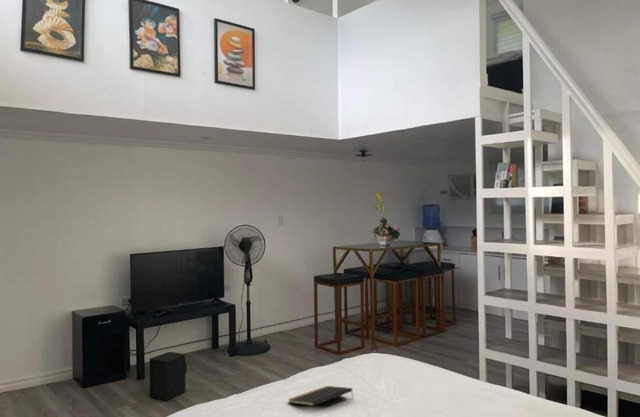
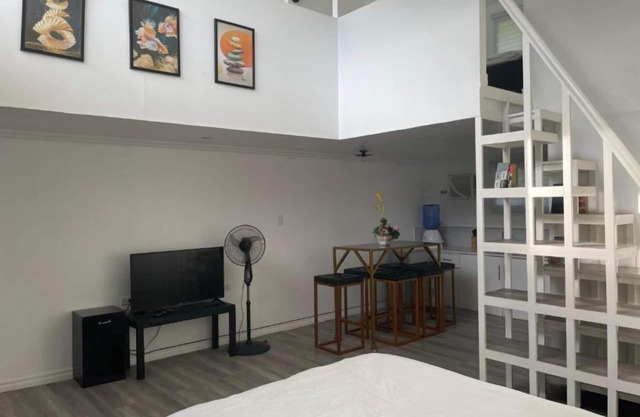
- notepad (320, 395)
- speaker (168, 375)
